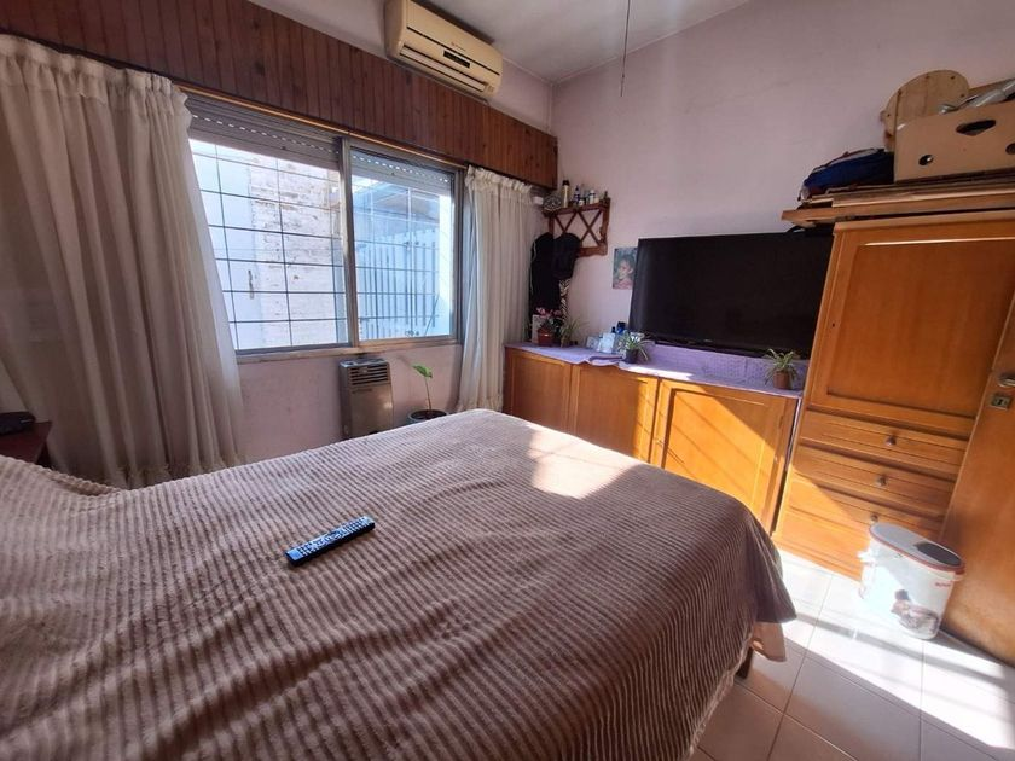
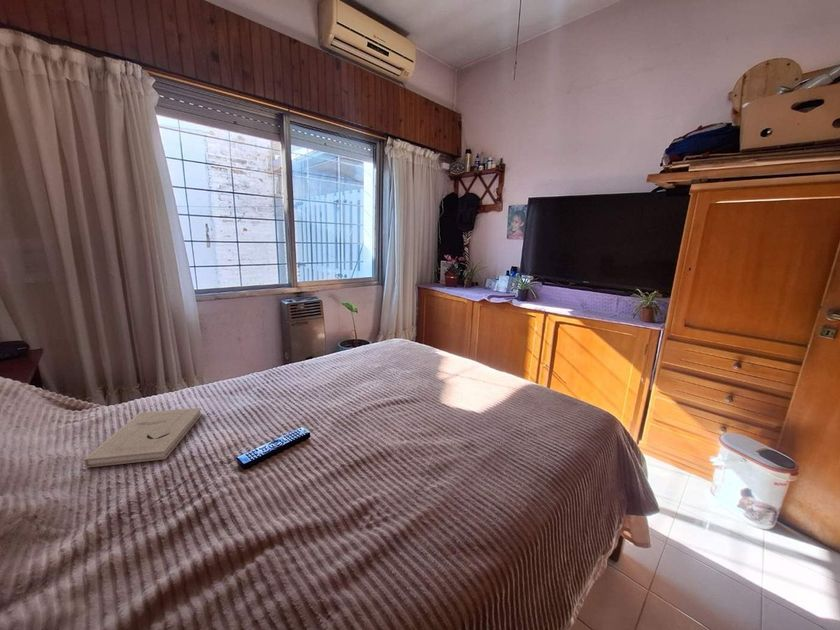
+ book (151, 433)
